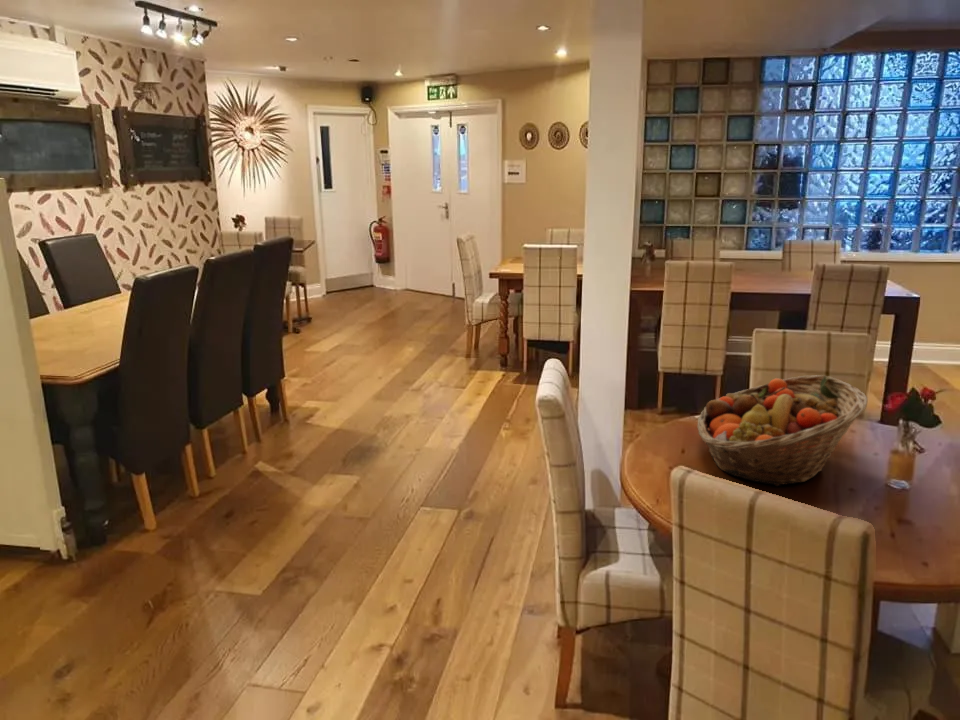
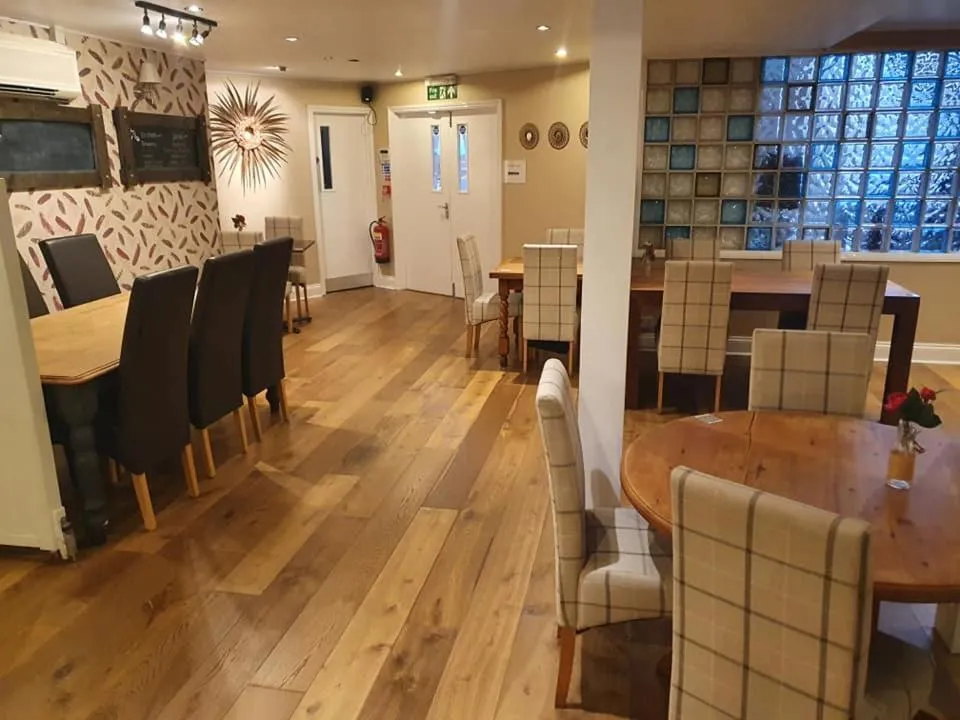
- fruit basket (776, 423)
